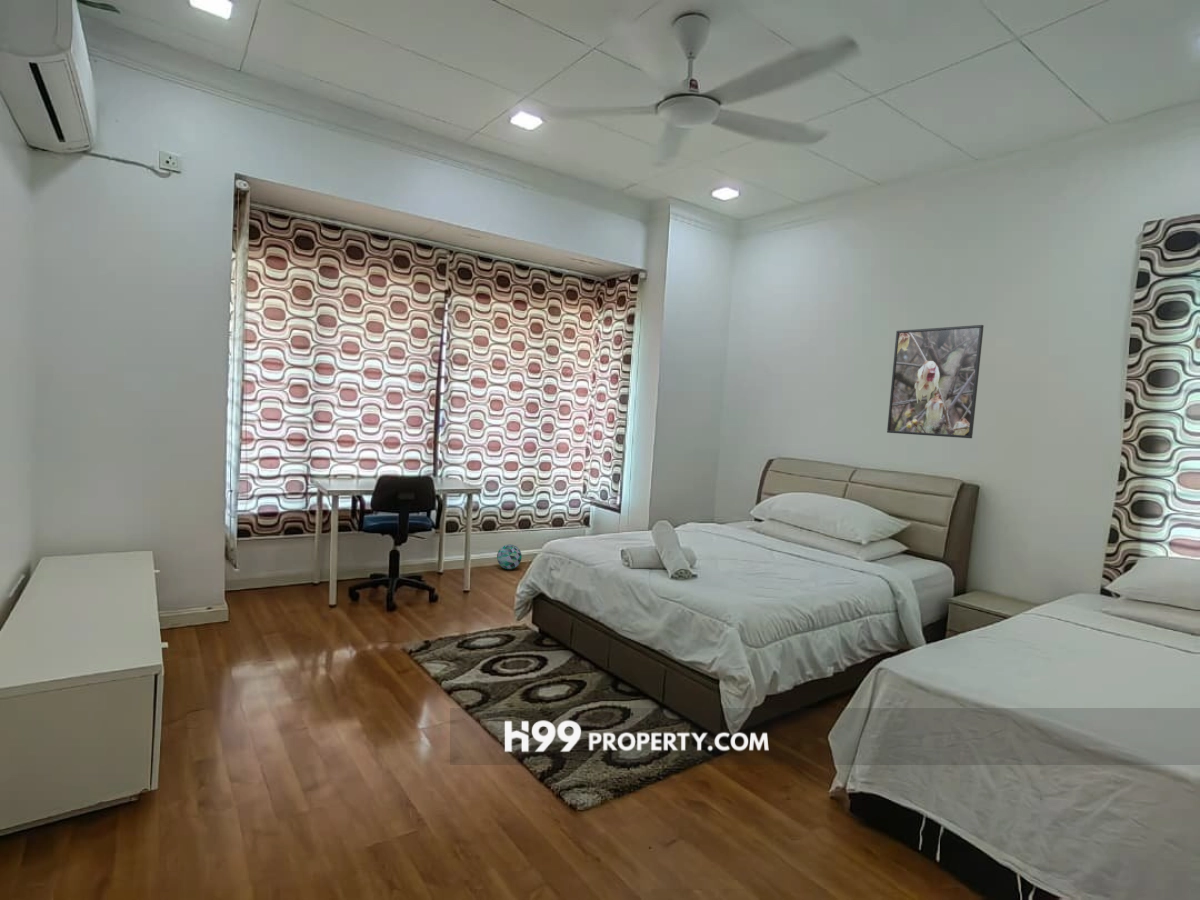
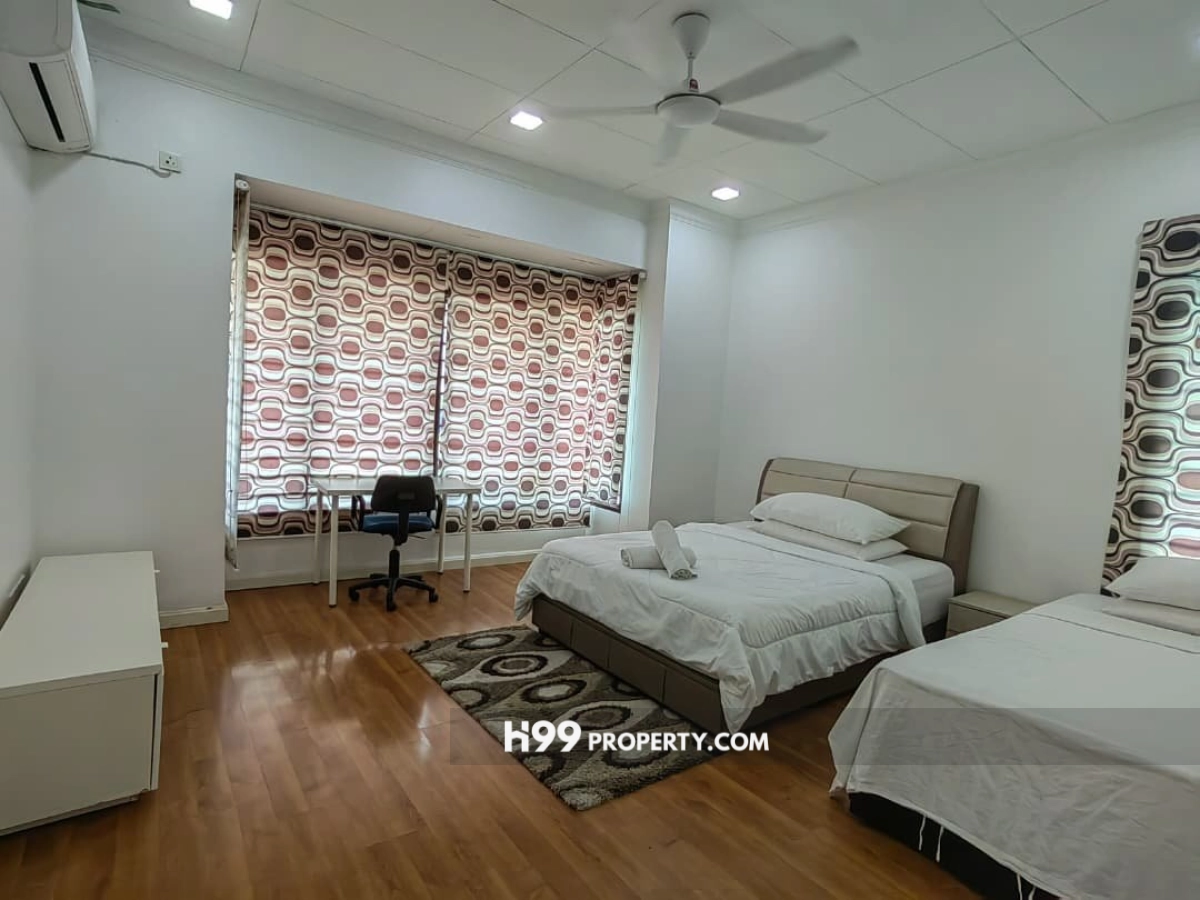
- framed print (932, 382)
- decorative ball (509, 556)
